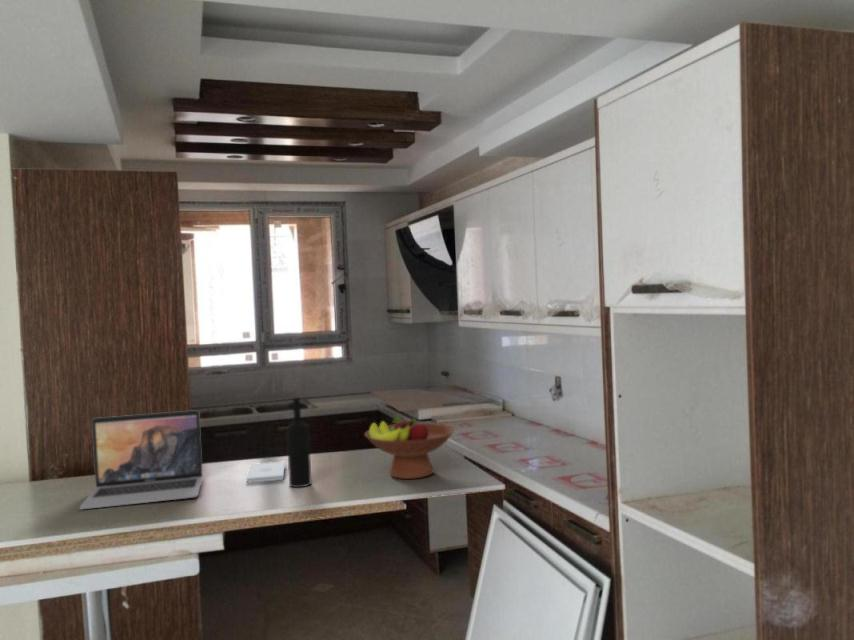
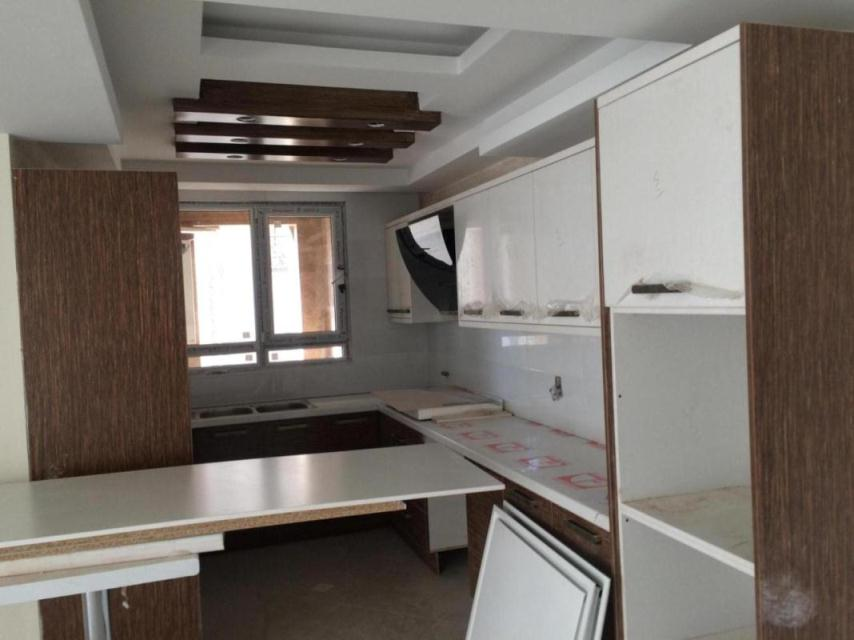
- notepad (266, 471)
- laptop (143, 457)
- wine bottle (298, 441)
- fruit bowl (410, 444)
